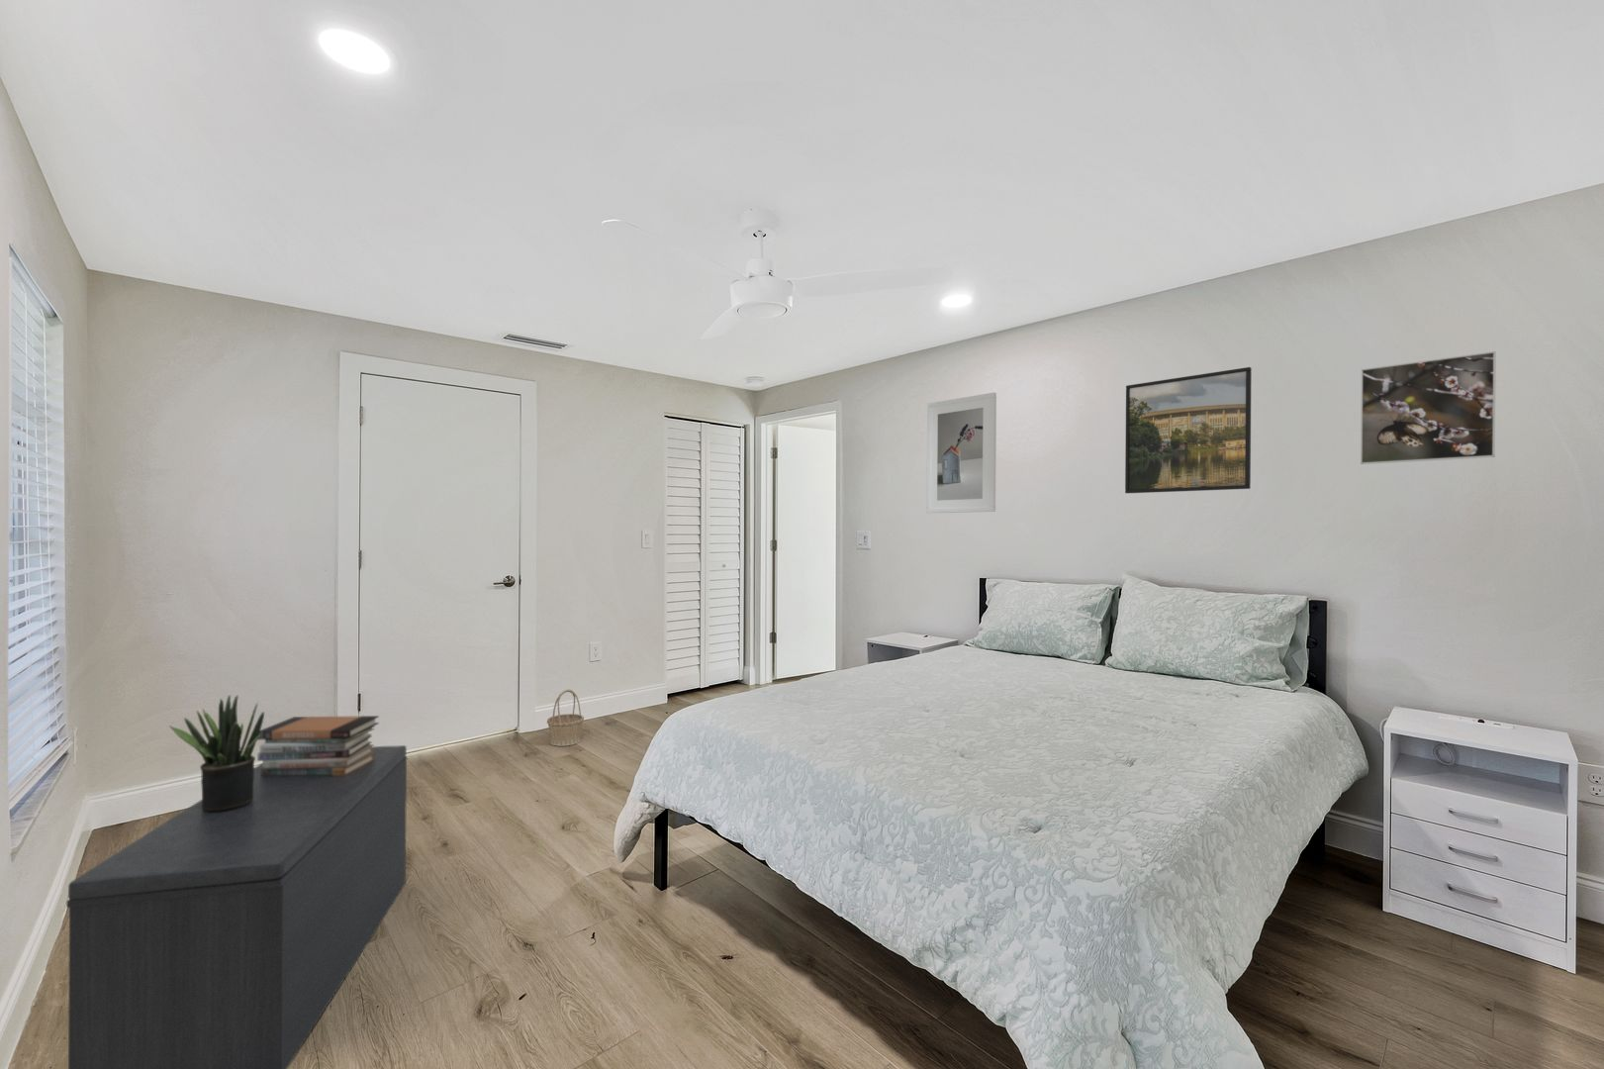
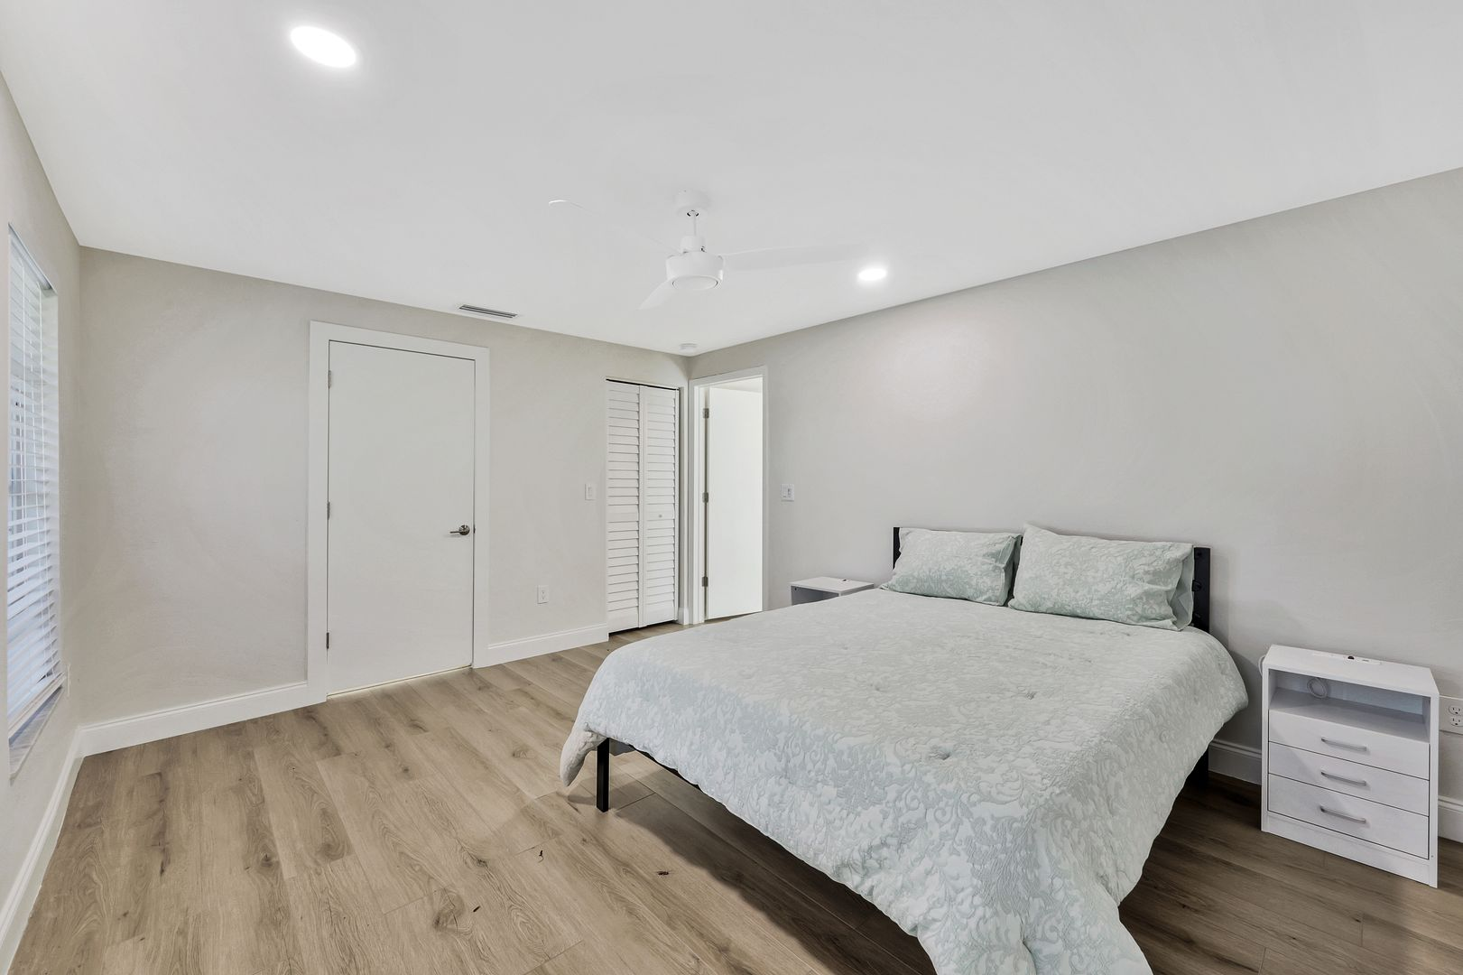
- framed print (1424, 410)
- book stack (318, 744)
- potted plant (221, 750)
- basket (565, 716)
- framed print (1184, 433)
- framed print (960, 456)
- bench (278, 883)
